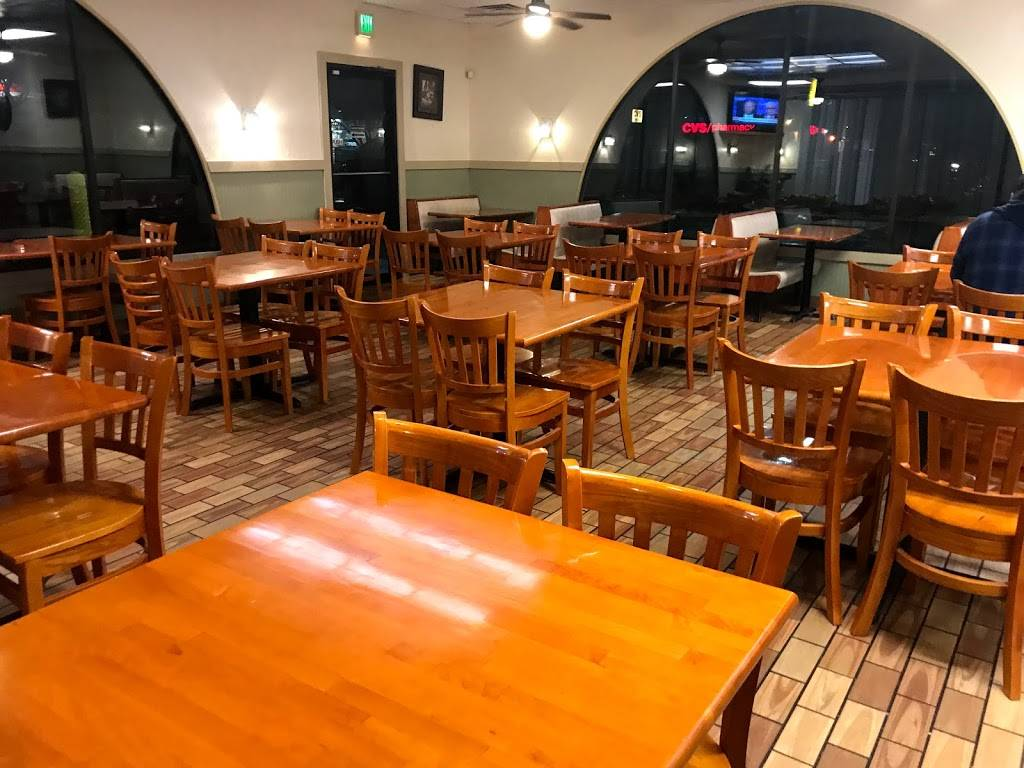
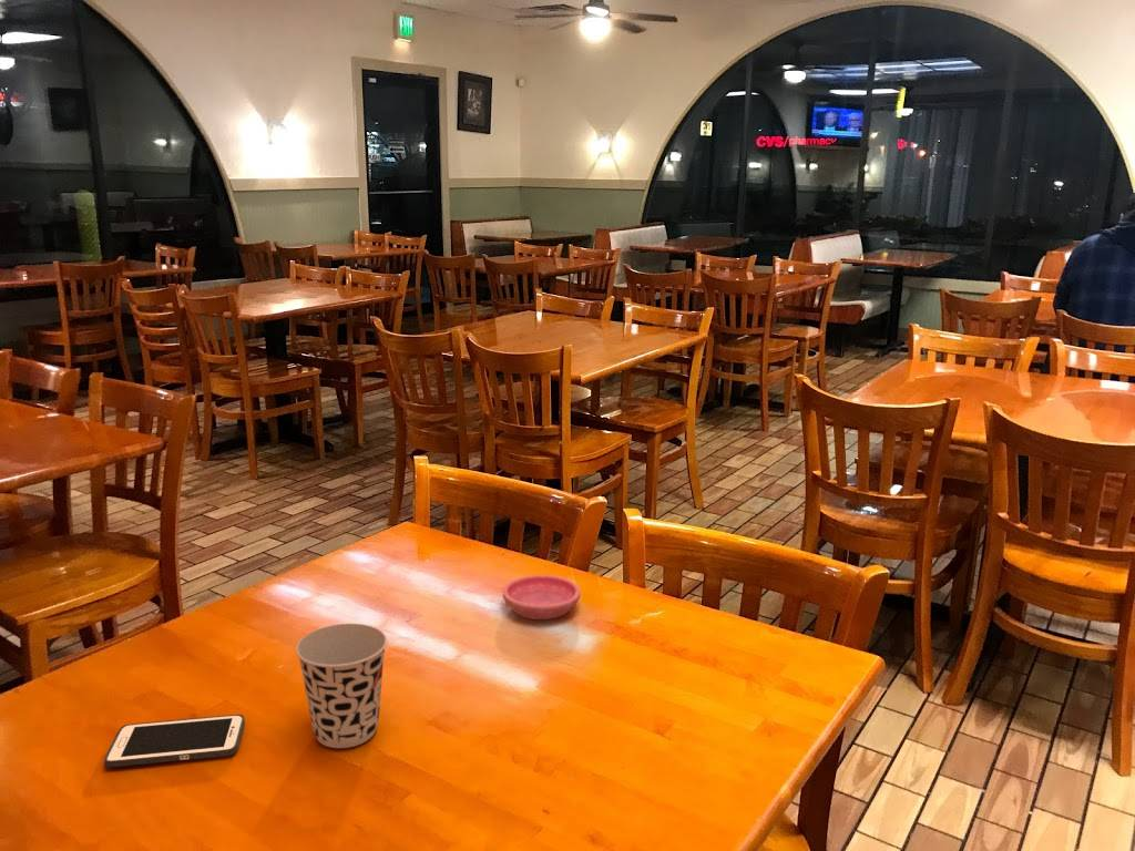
+ cup (344, 687)
+ saucer (541, 598)
+ cell phone (177, 739)
